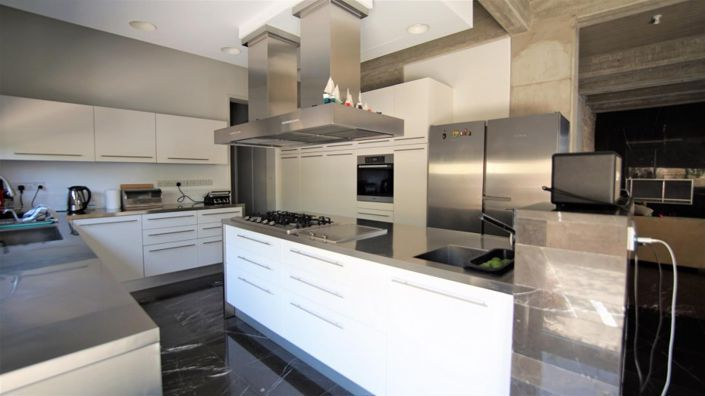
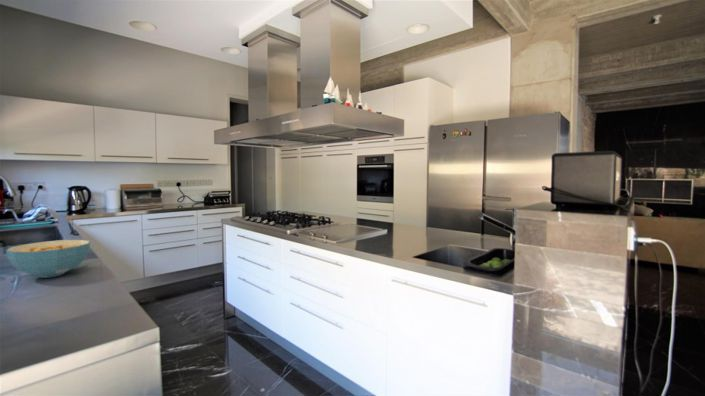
+ cereal bowl (51, 260)
